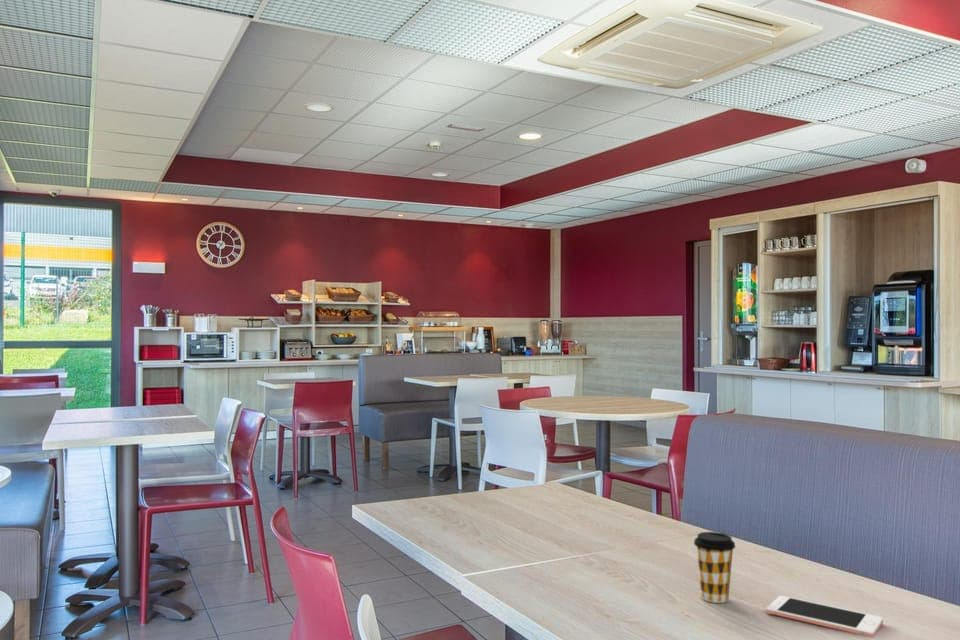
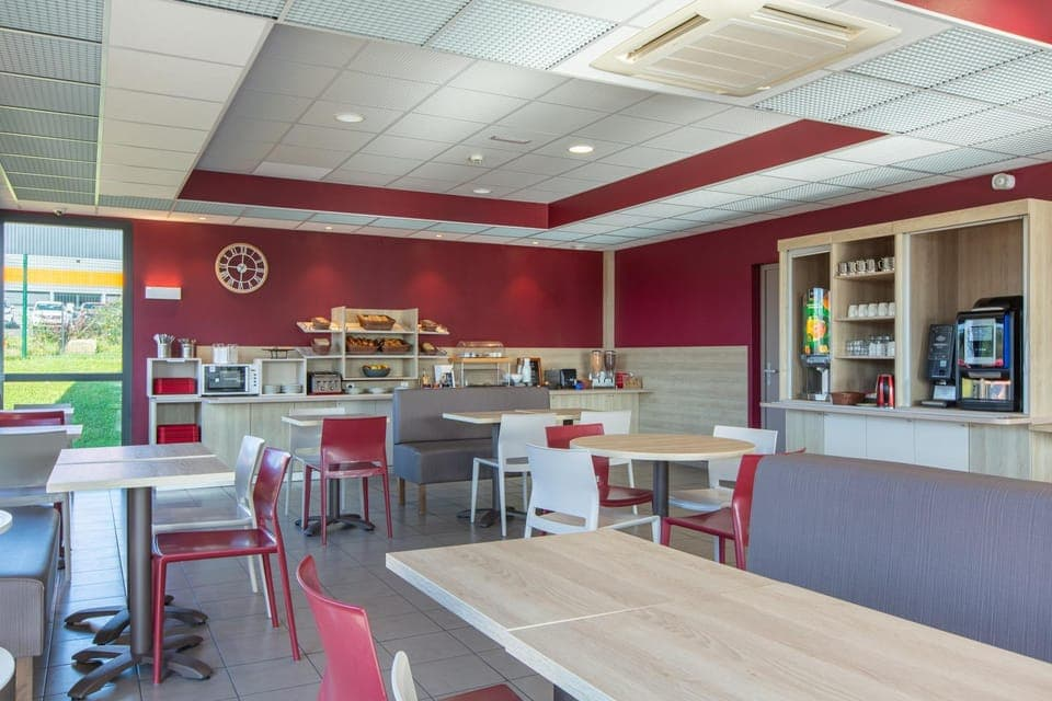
- coffee cup (714, 567)
- cell phone (823, 615)
